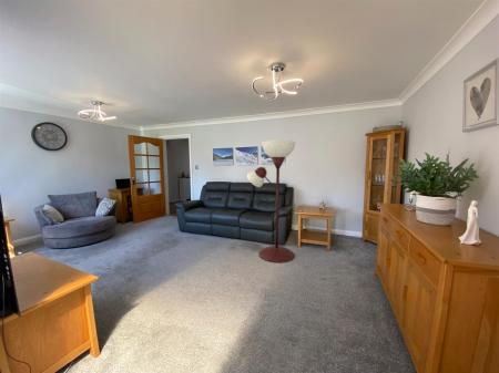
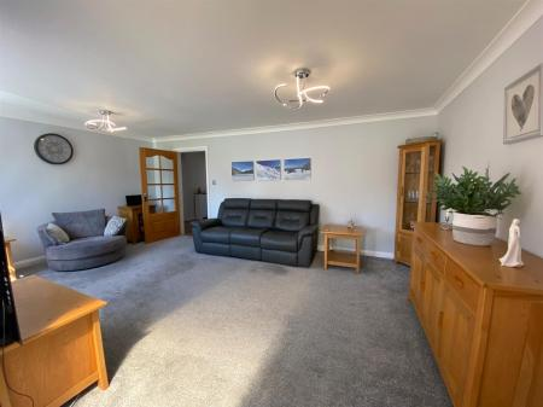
- floor lamp (276, 199)
